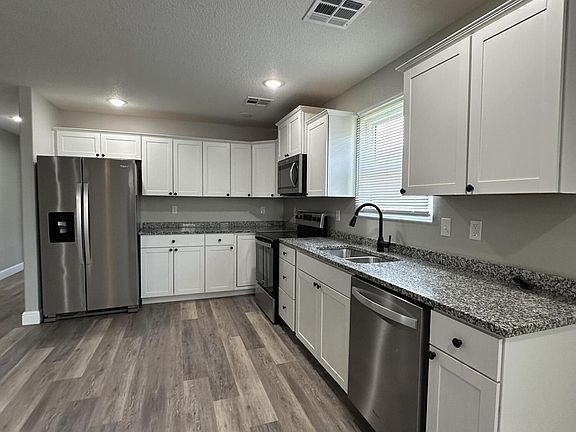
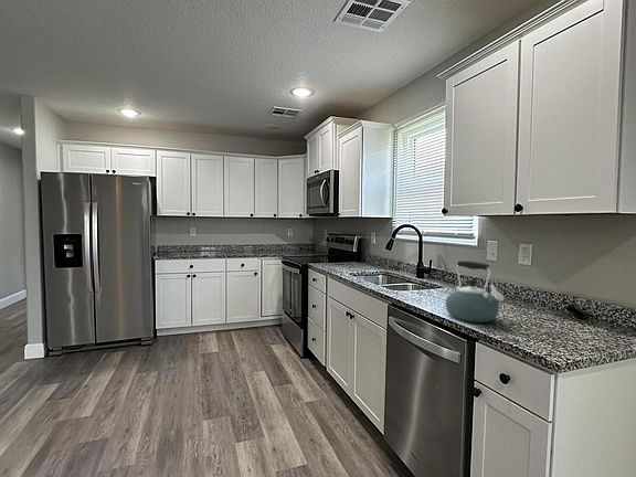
+ kettle (476, 290)
